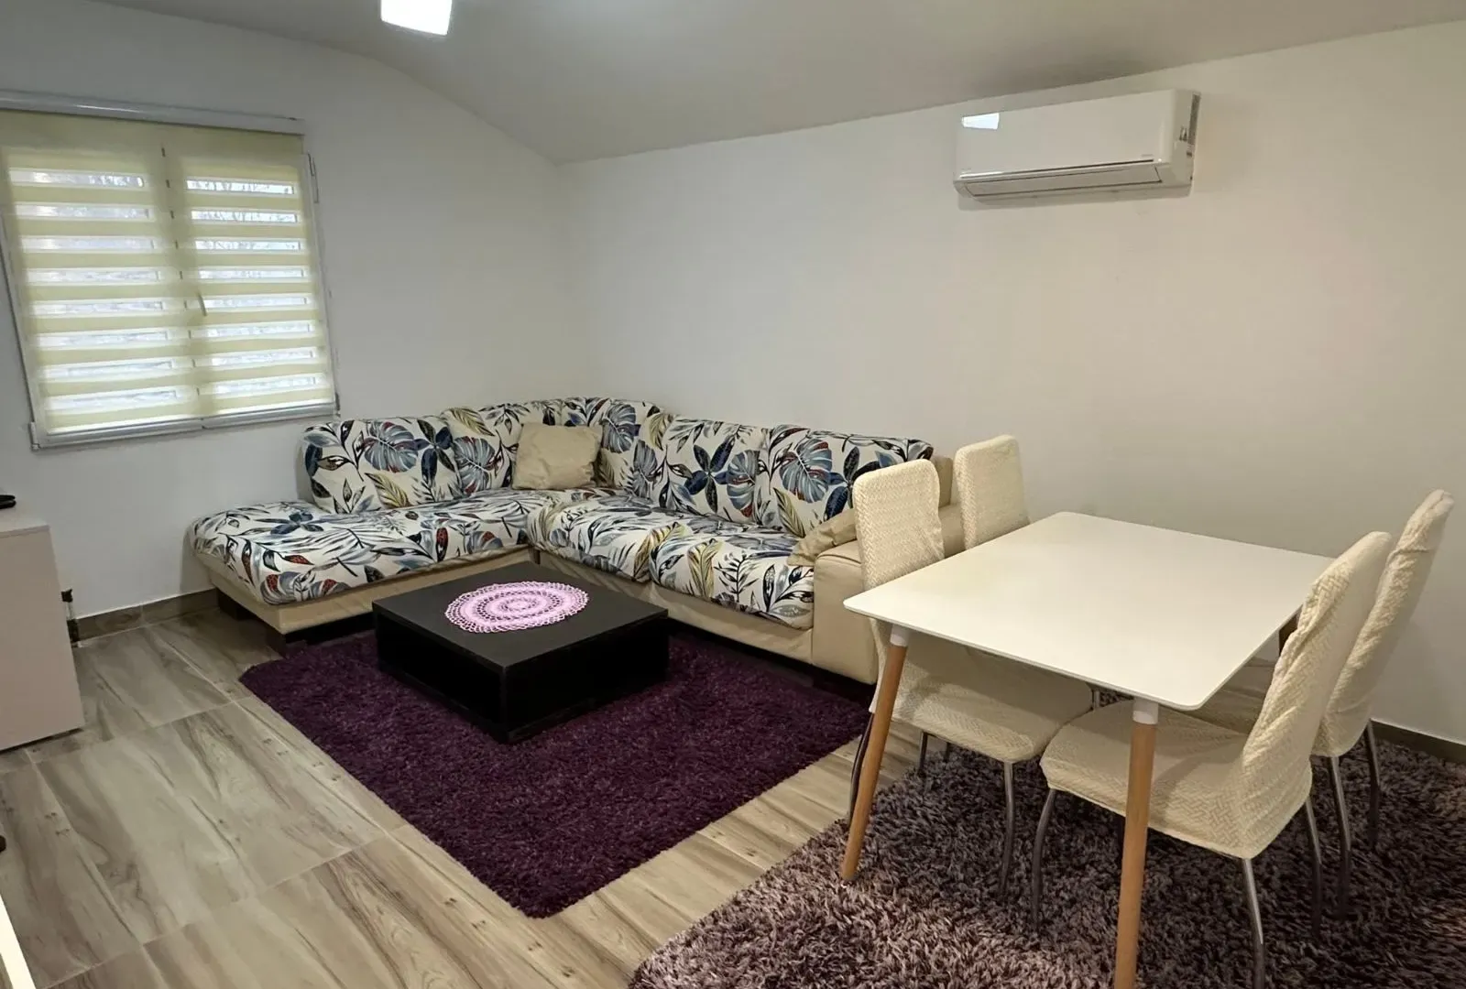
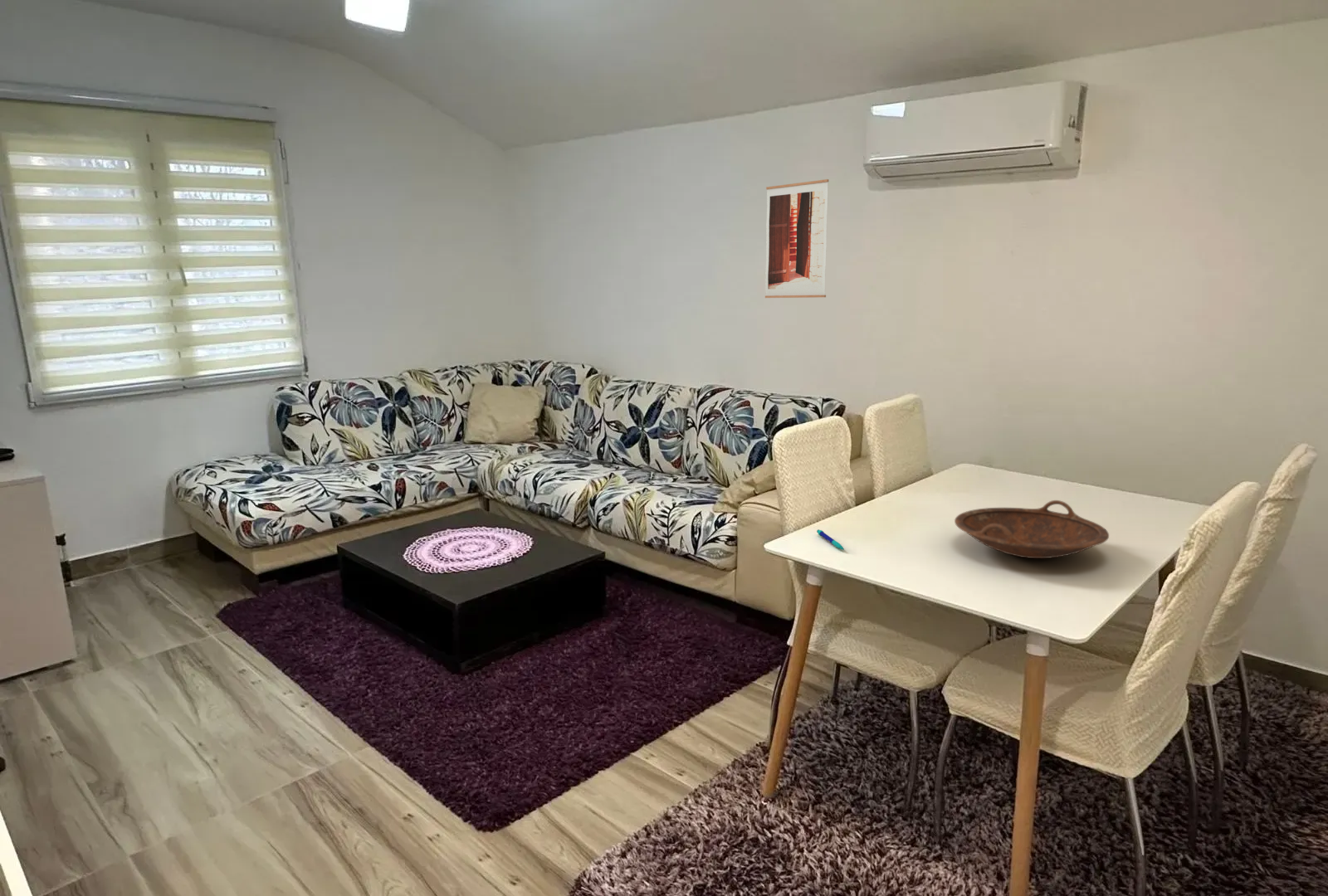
+ bowl (1028, 532)
+ pen (830, 539)
+ wall art (795, 241)
